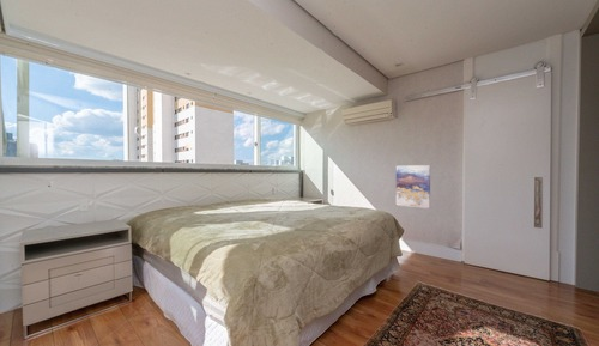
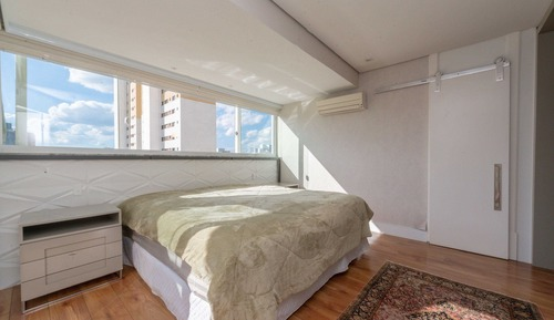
- wall art (412, 186)
